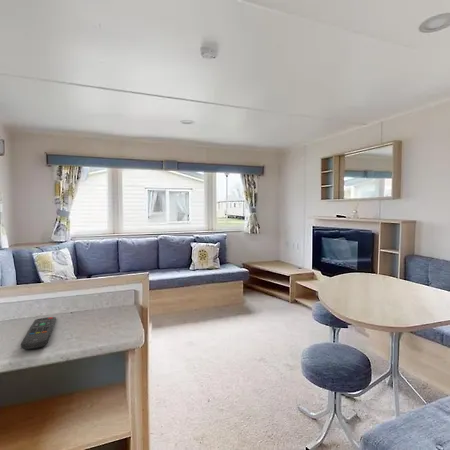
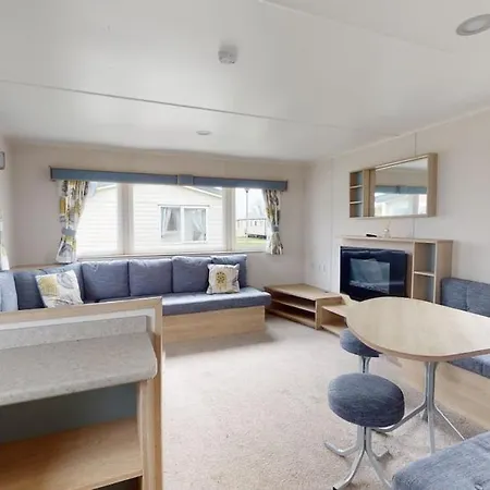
- remote control (40, 331)
